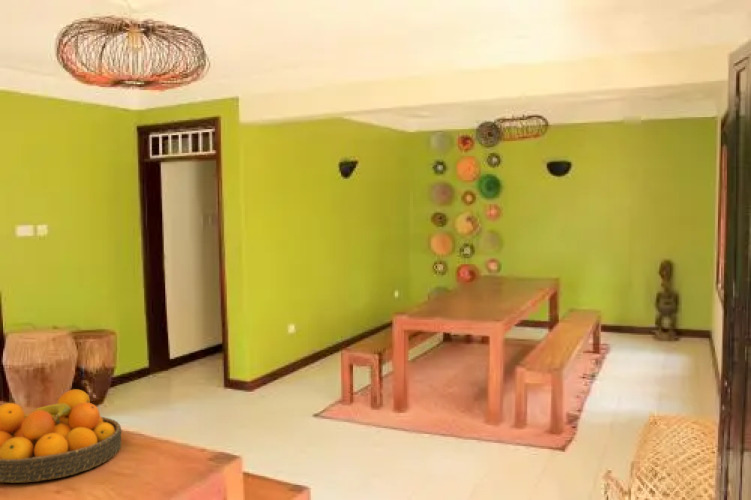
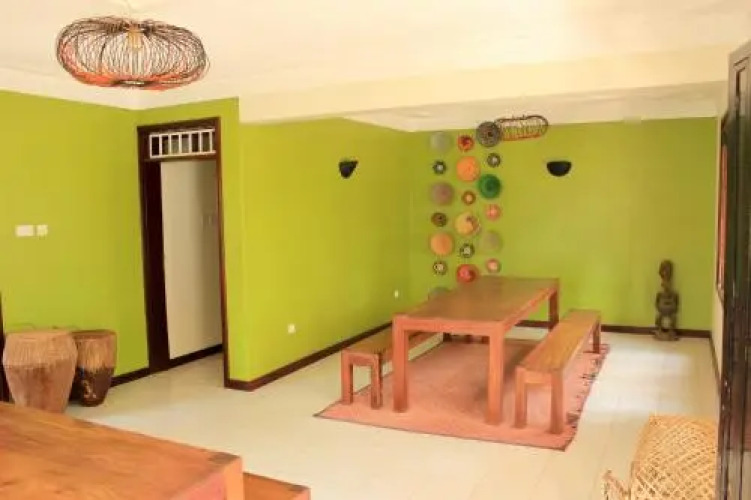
- fruit bowl (50, 427)
